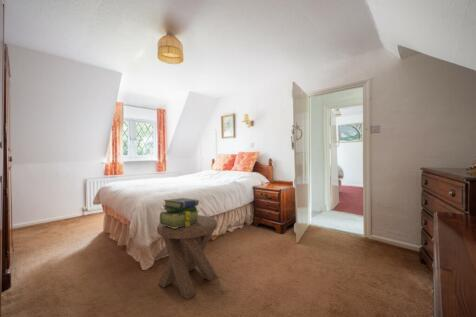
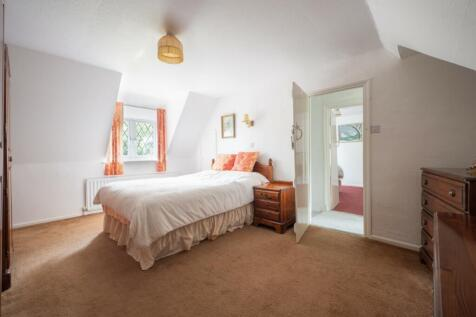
- music stool (188, 251)
- stack of books (180, 210)
